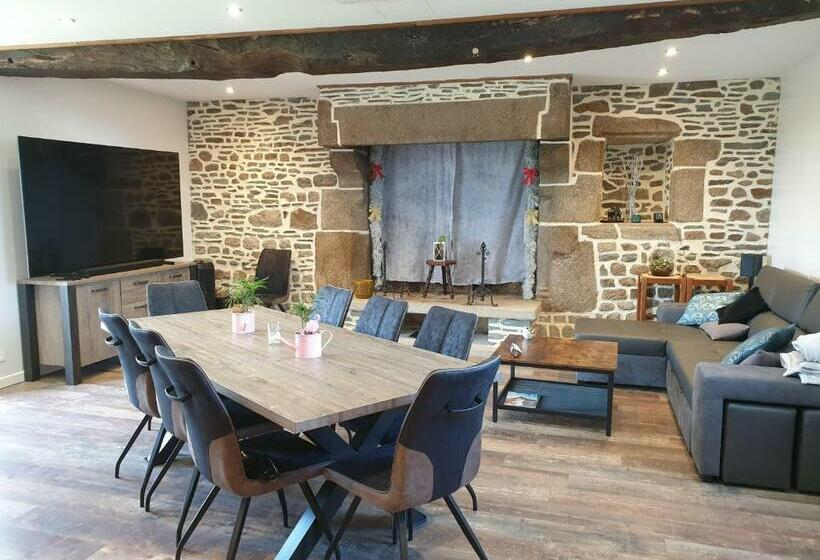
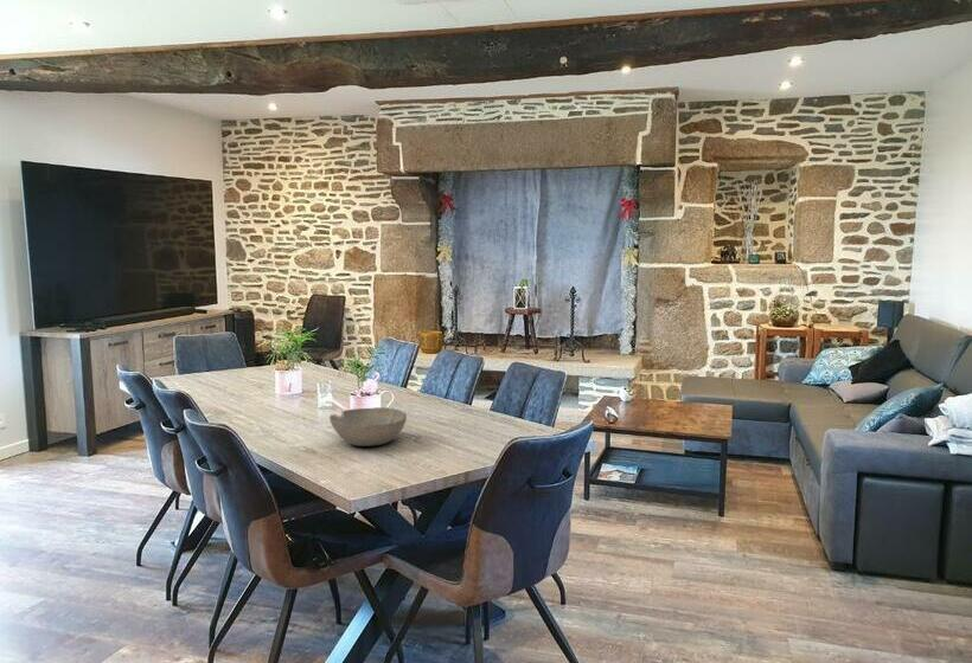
+ bowl (369, 429)
